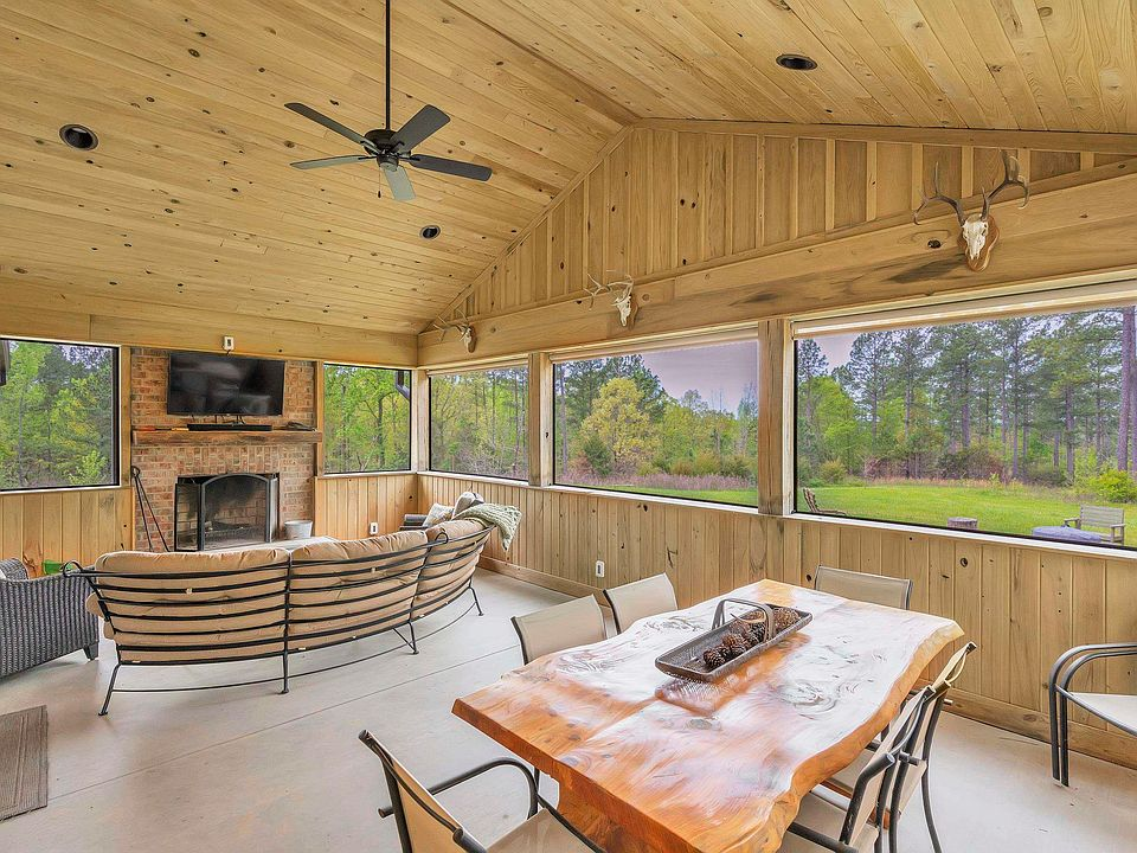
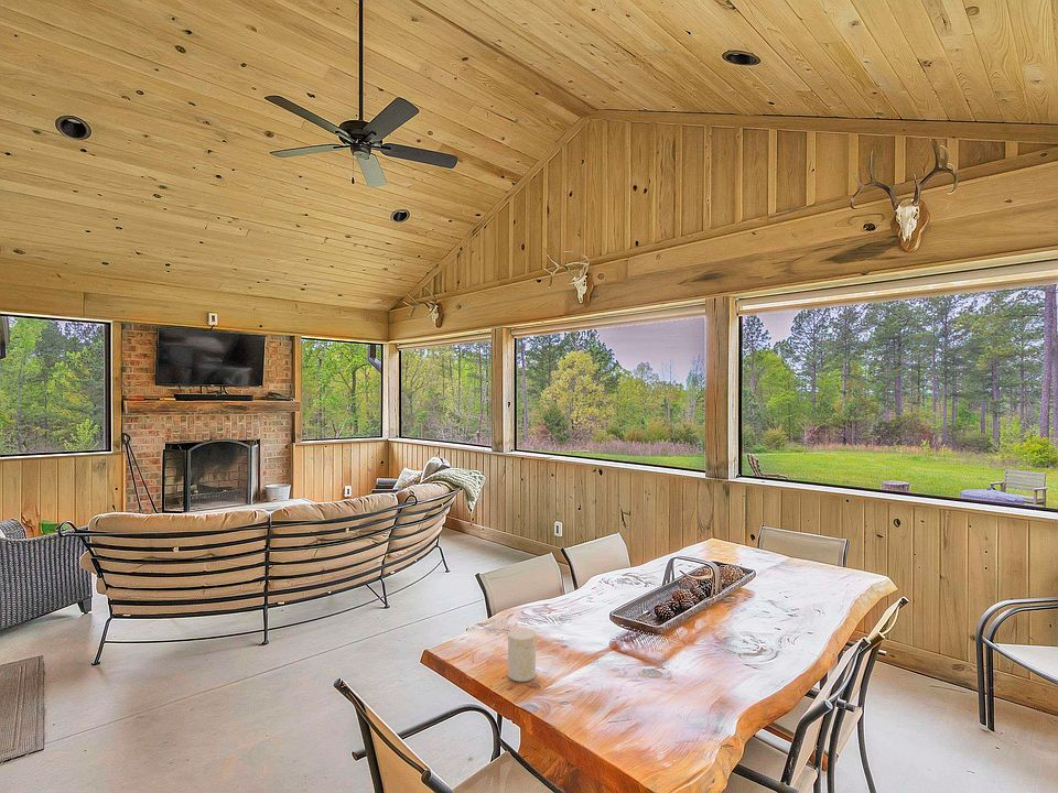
+ cup (521, 653)
